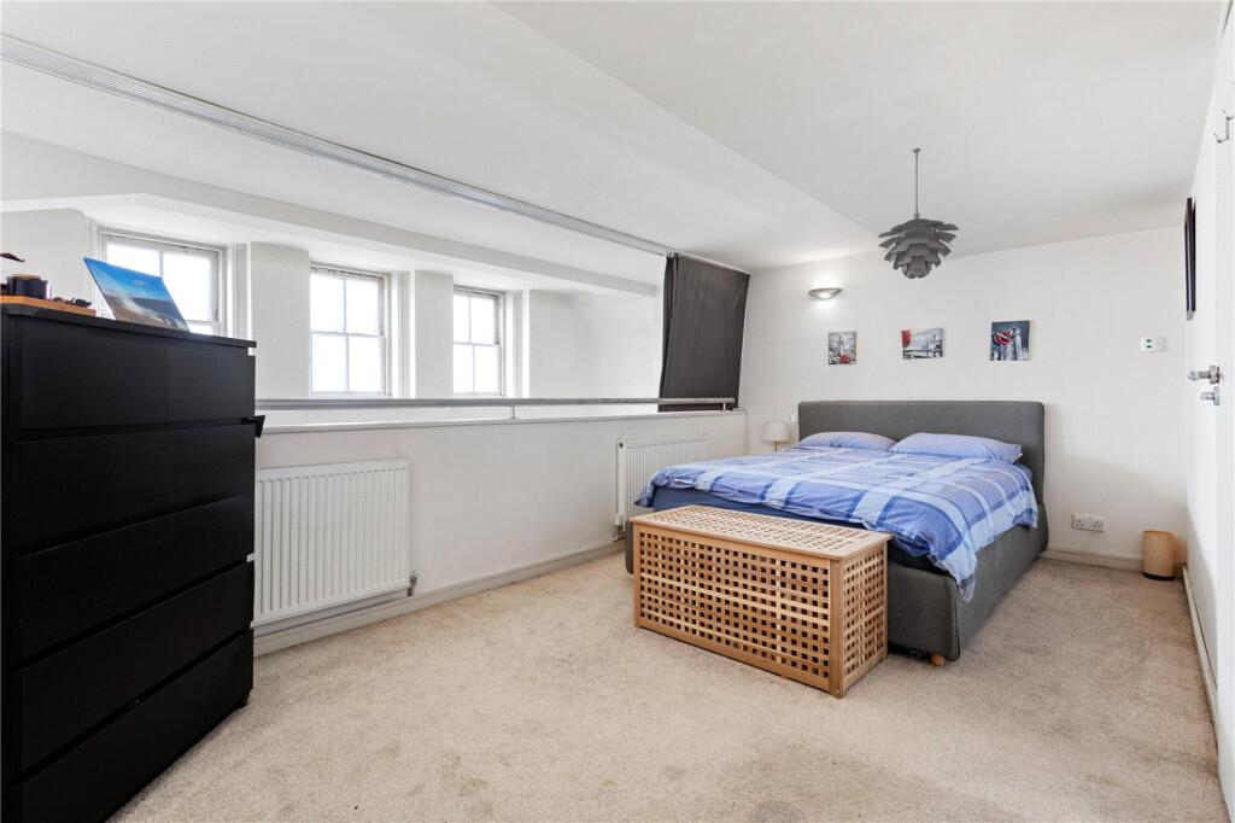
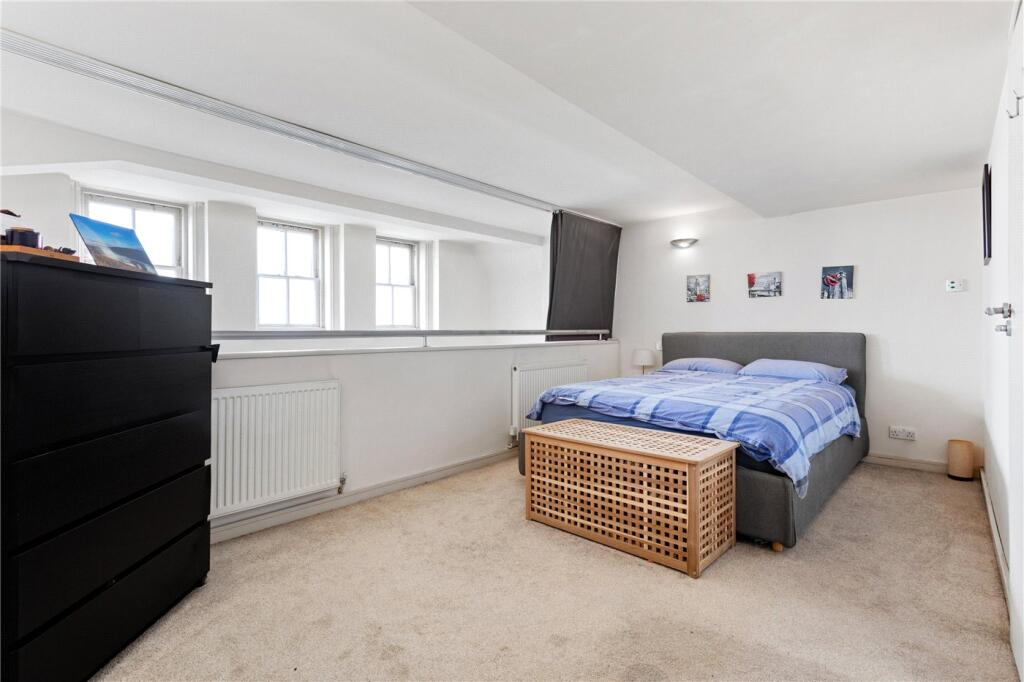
- pendant light (917, 212)
